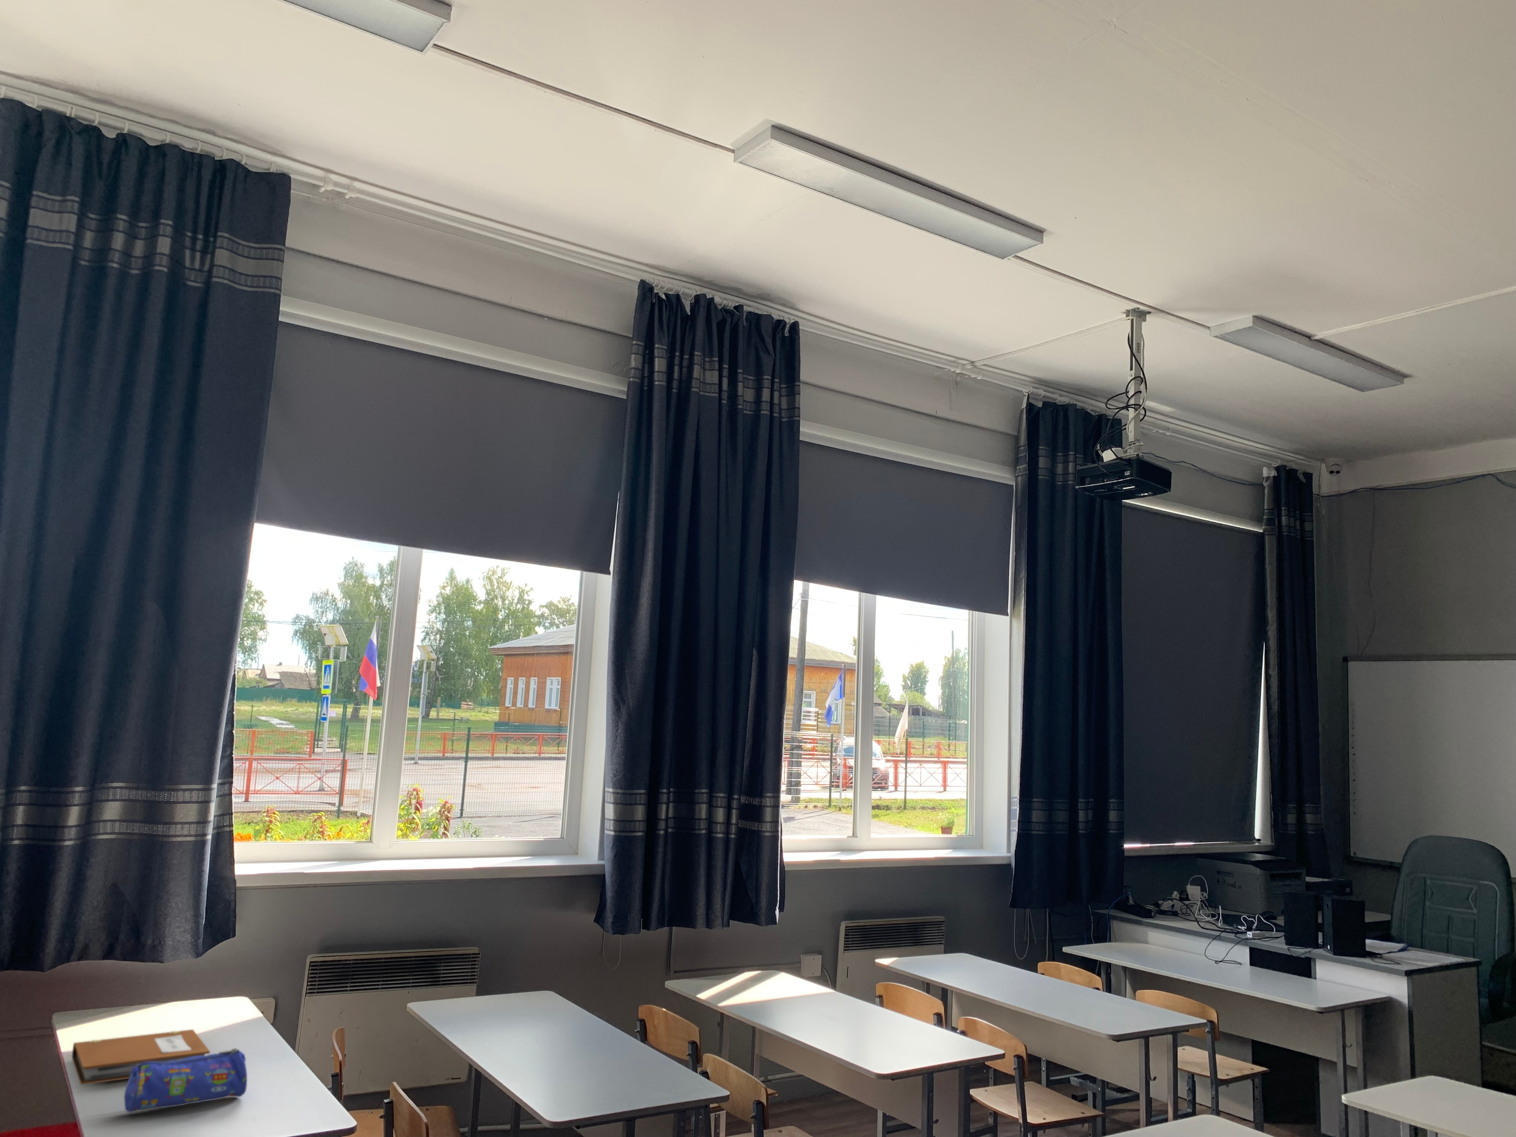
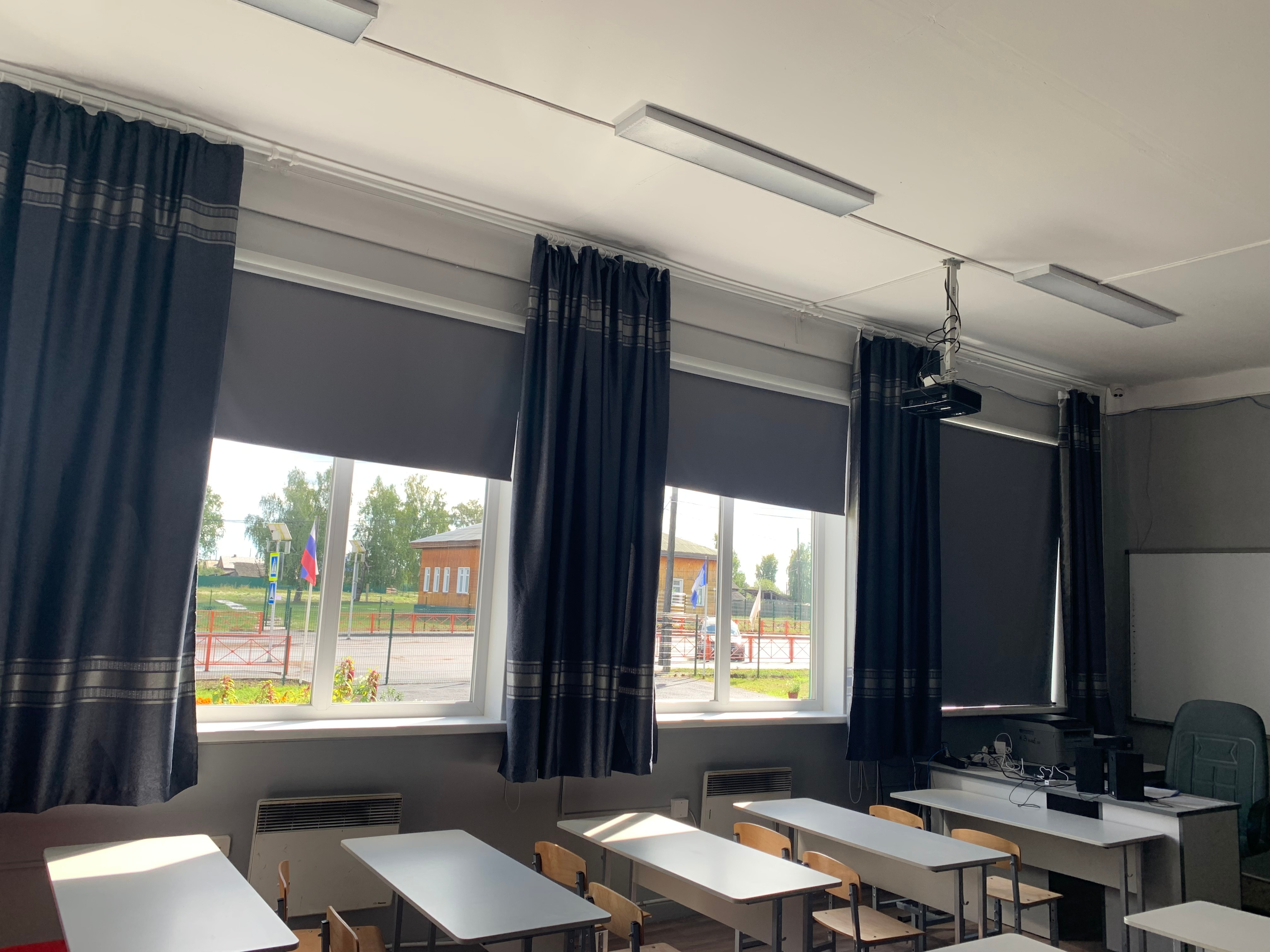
- notebook (143, 1053)
- pencil case (189, 1078)
